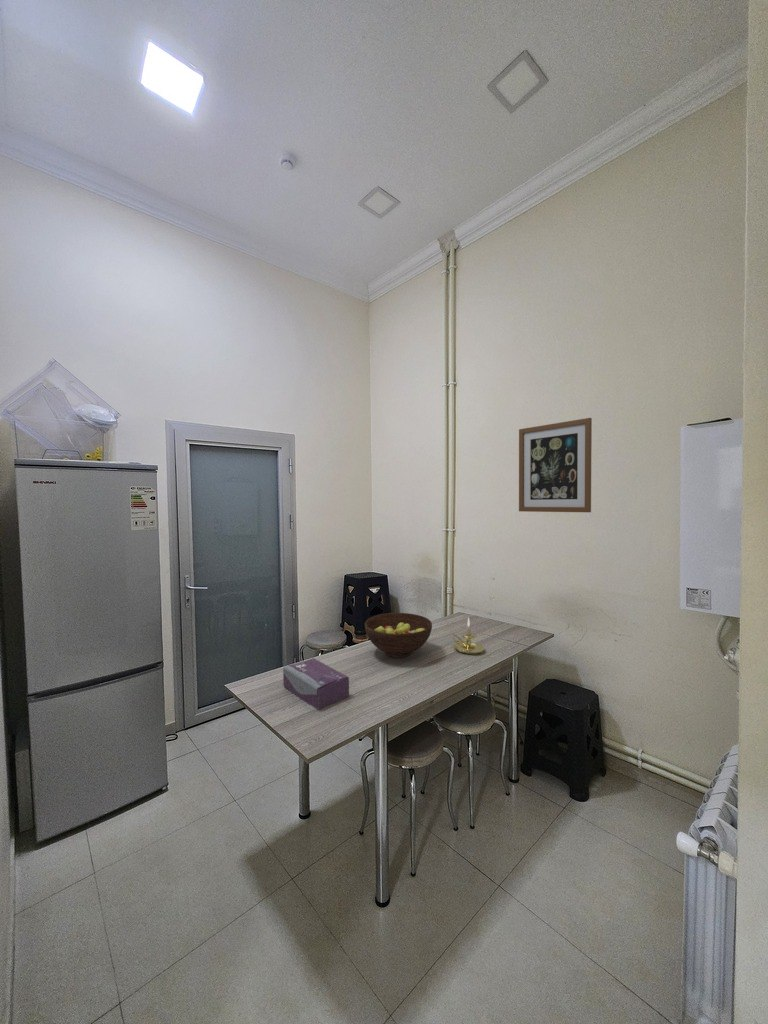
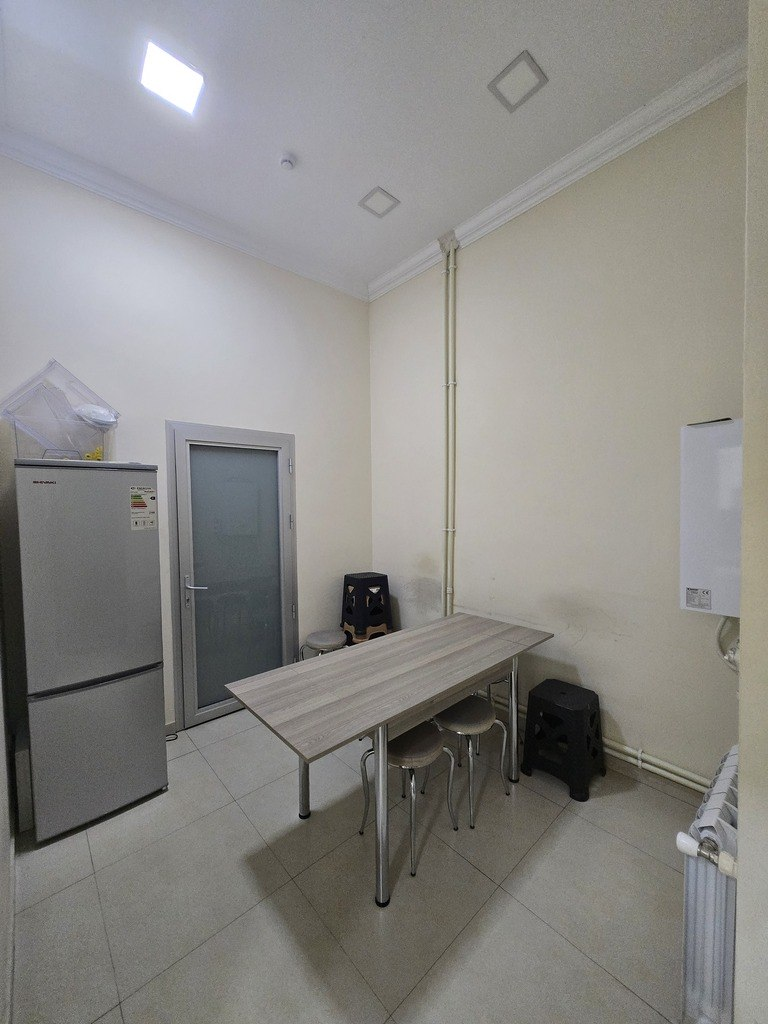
- tissue box (315, 680)
- candle holder (466, 632)
- fruit bowl (398, 637)
- wall art (552, 468)
